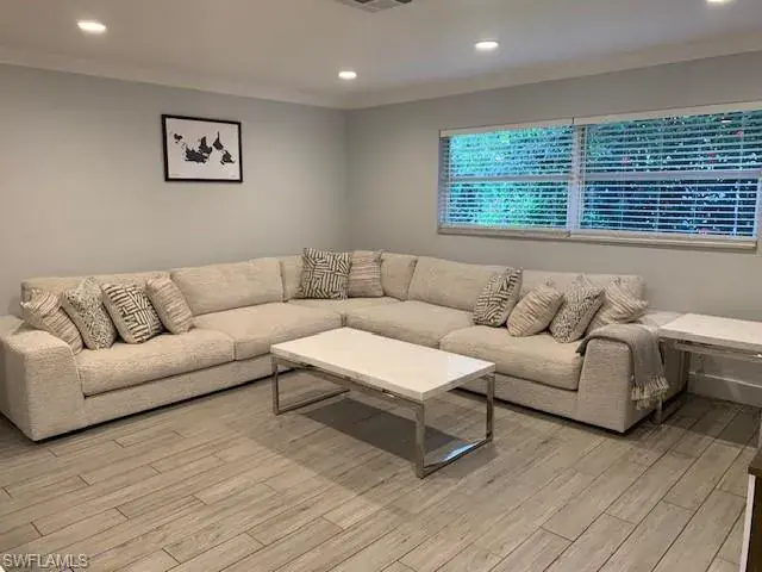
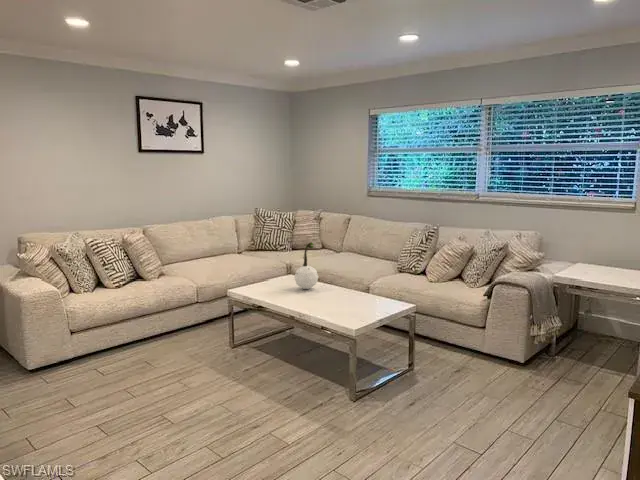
+ plant (304, 266)
